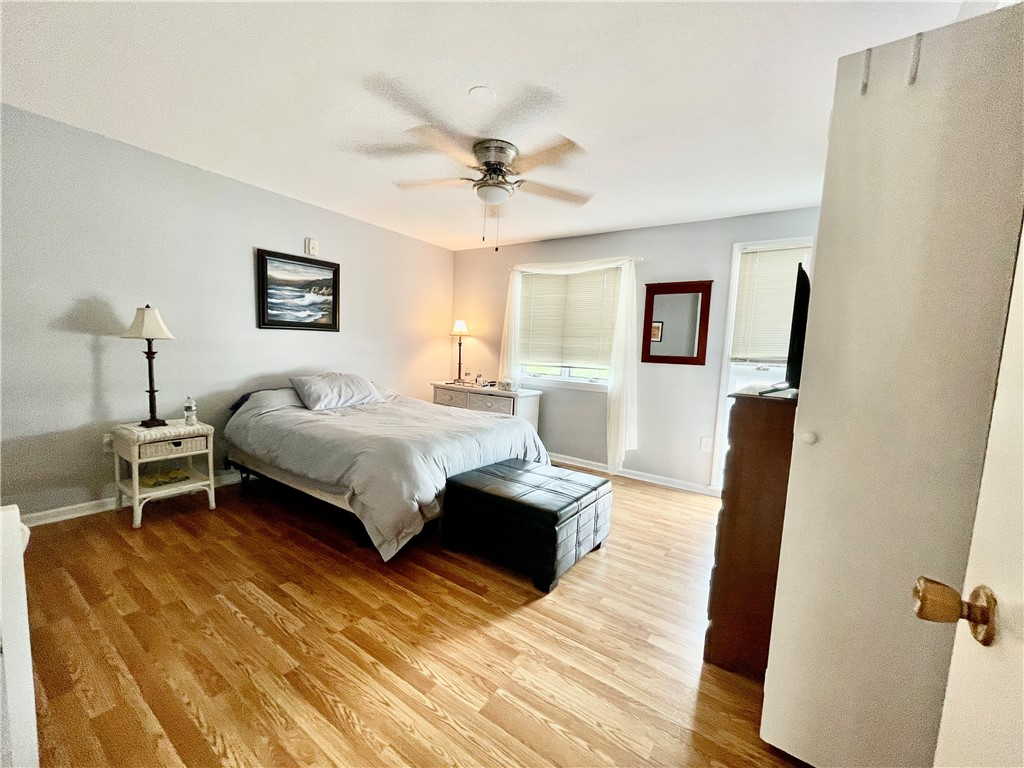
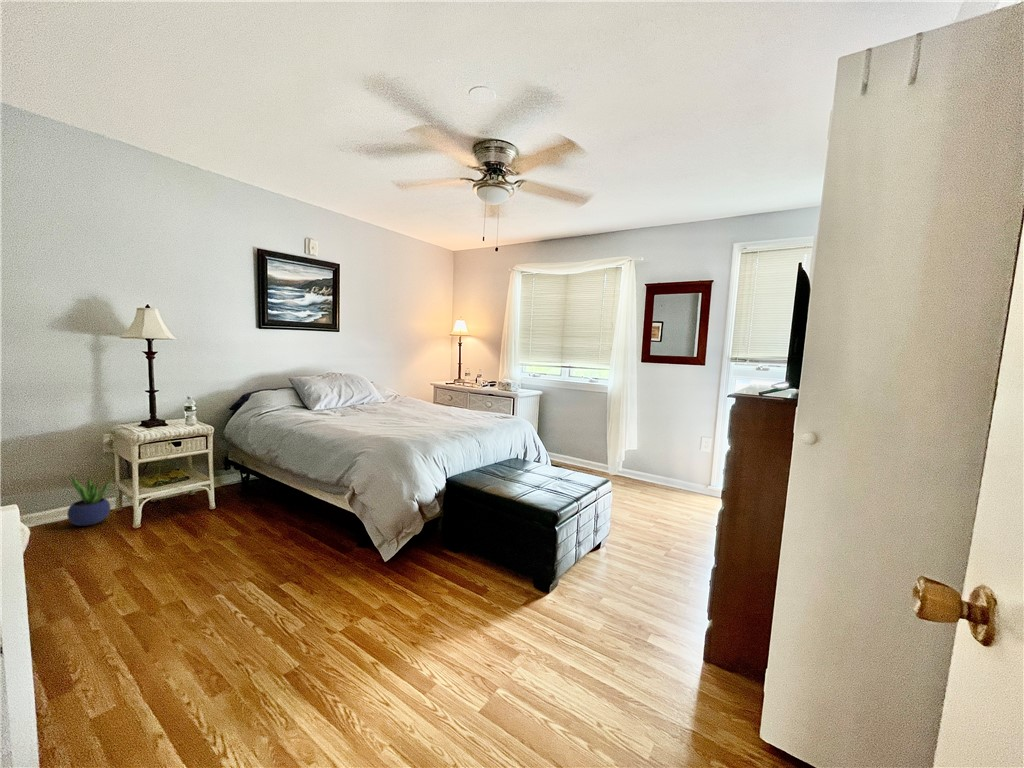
+ potted plant (91, 498)
